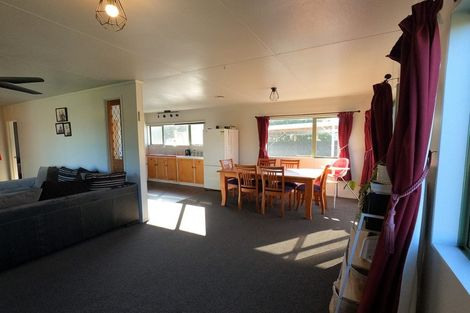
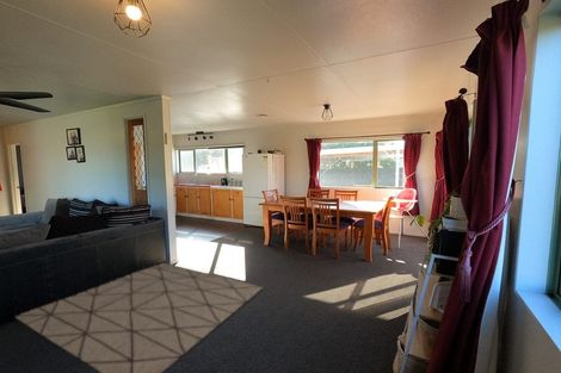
+ rug (131, 293)
